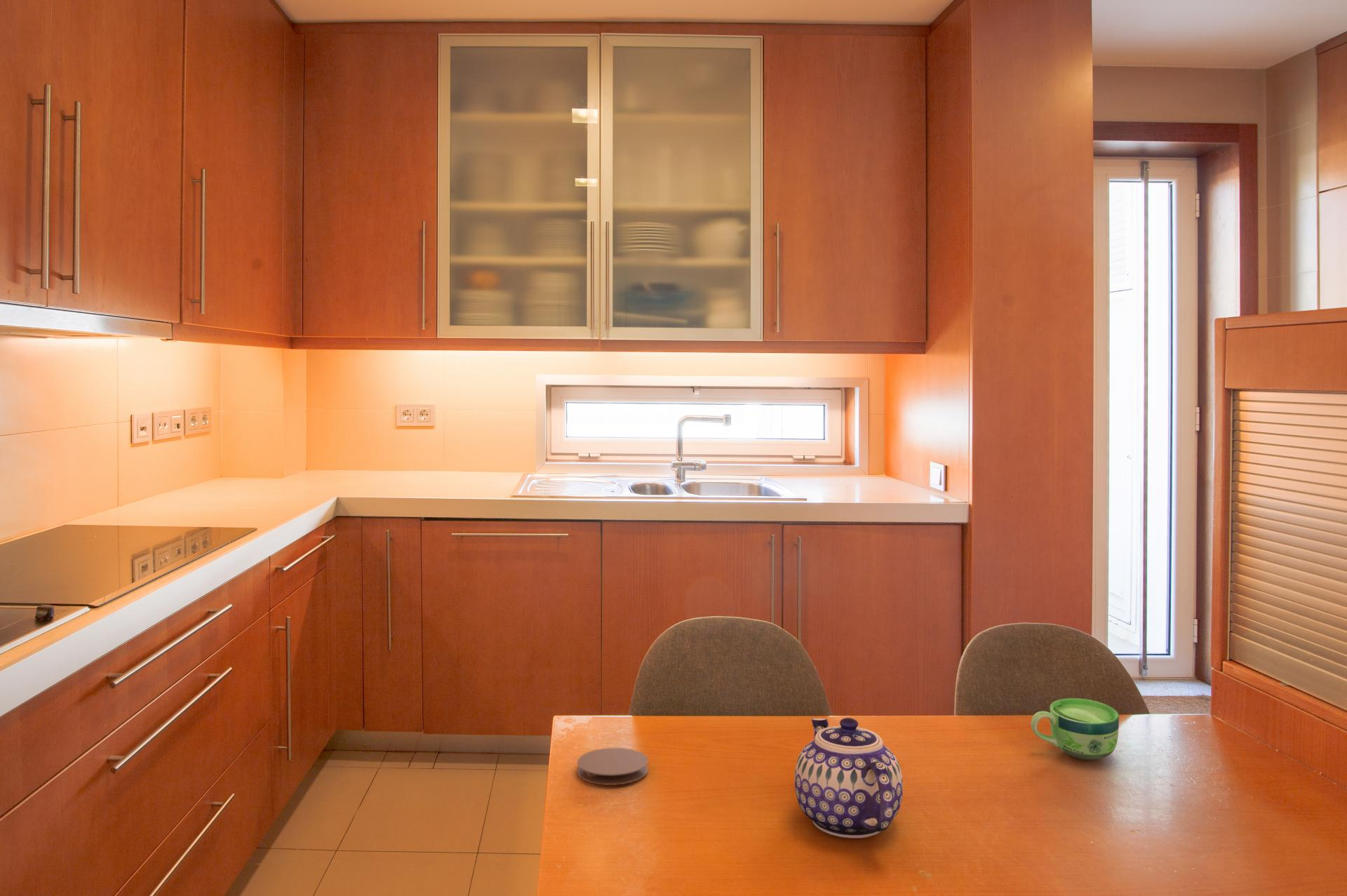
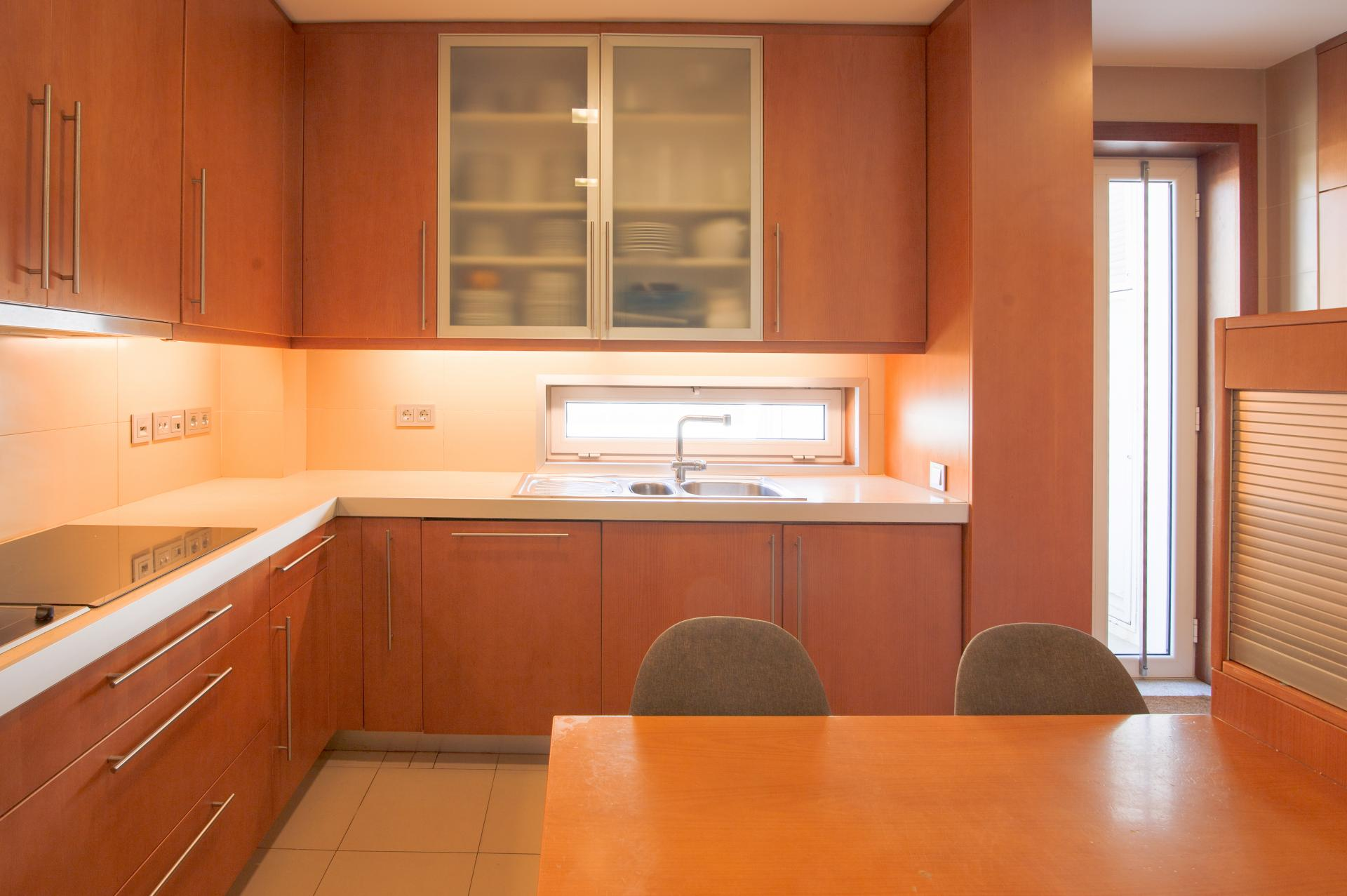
- teapot (847, 770)
- cup (1075, 731)
- coaster (612, 765)
